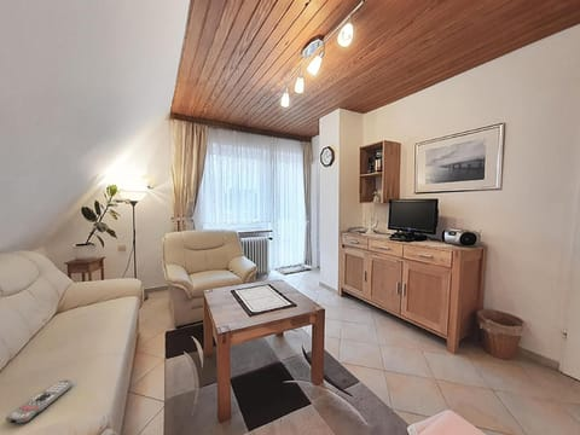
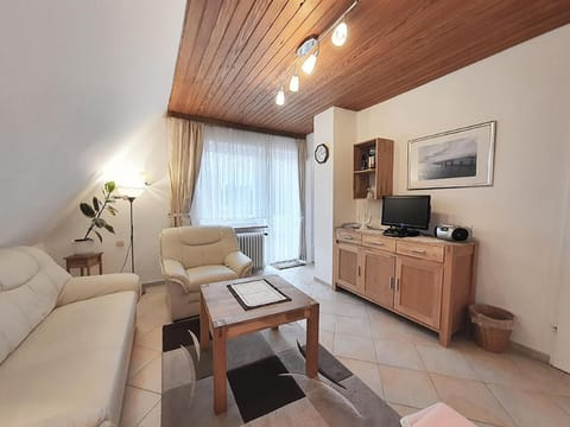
- remote control (44, 399)
